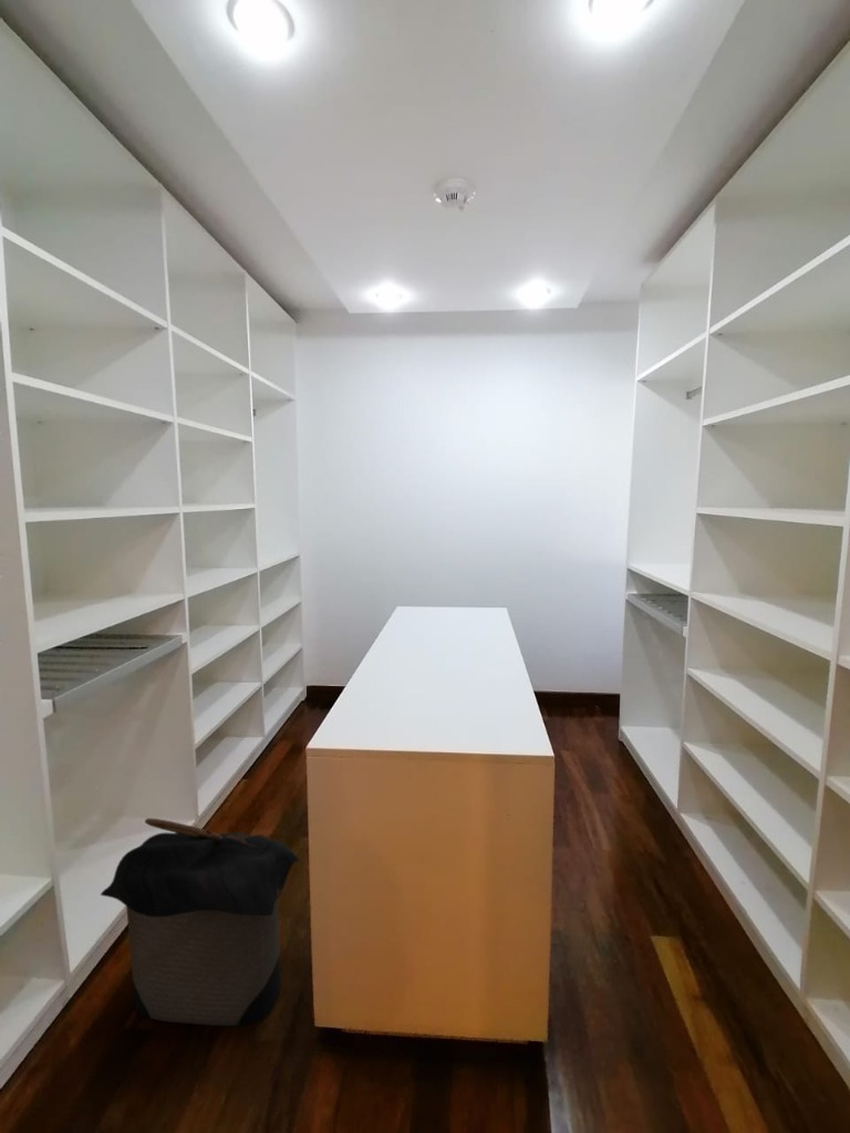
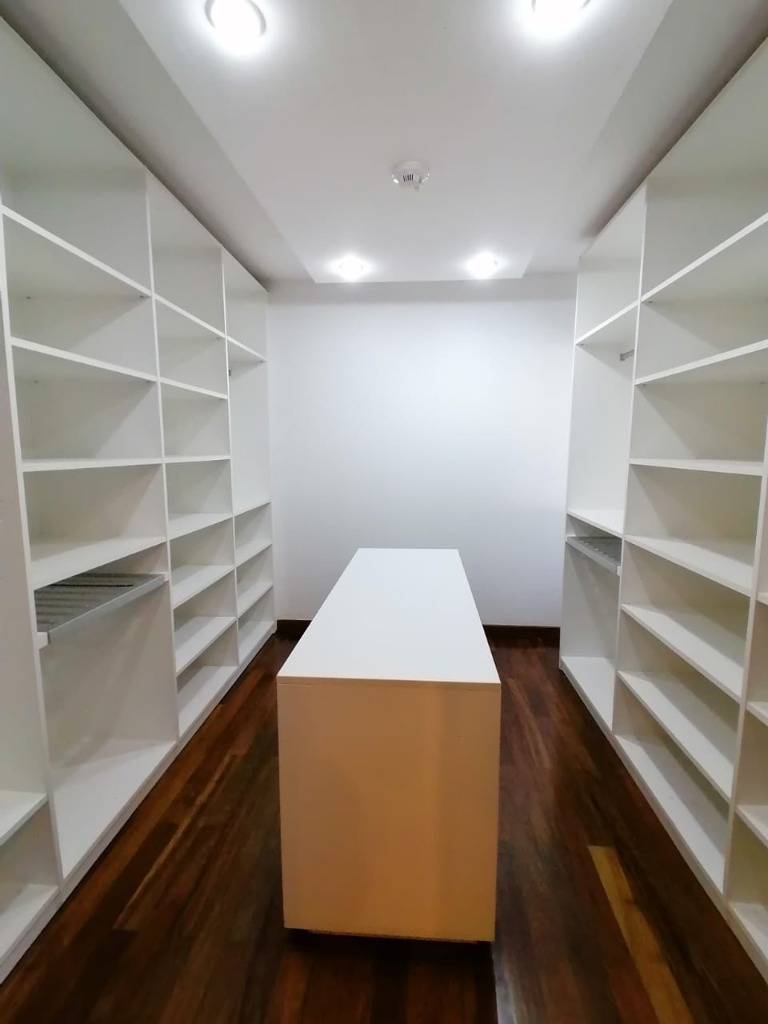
- laundry hamper (210, 898)
